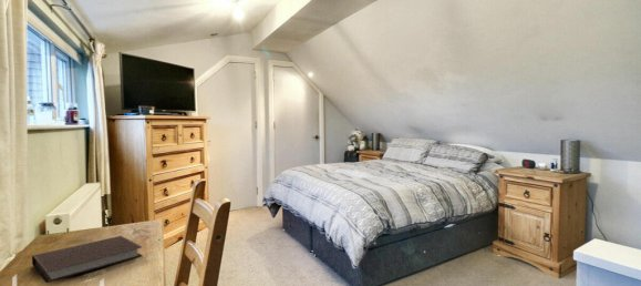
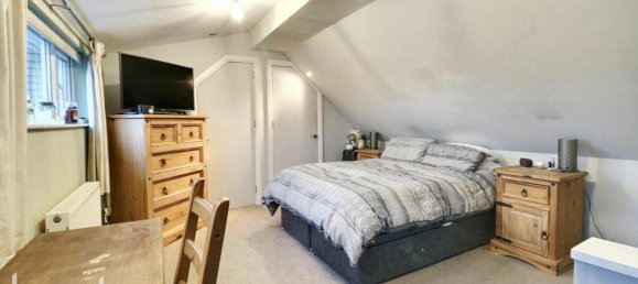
- notebook (89, 255)
